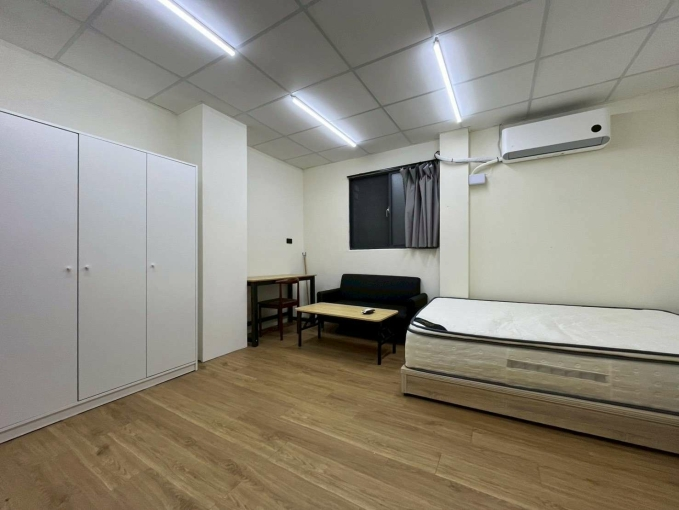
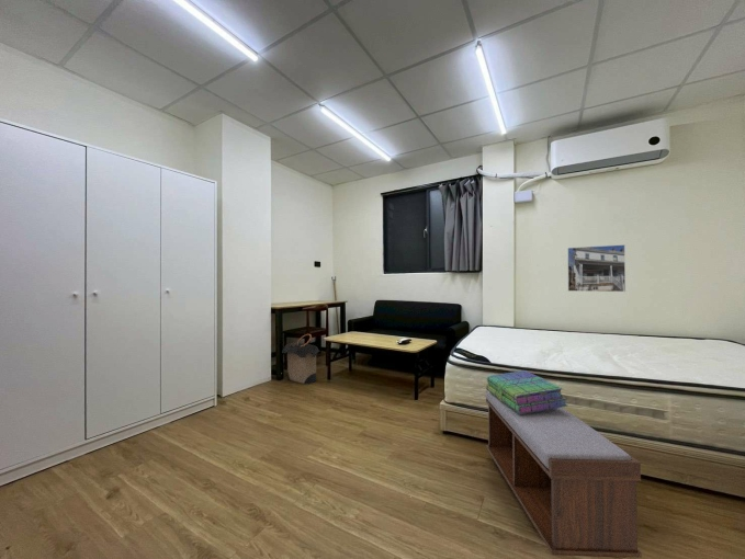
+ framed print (595, 269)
+ stack of books (522, 392)
+ bench (543, 455)
+ laundry hamper (300, 356)
